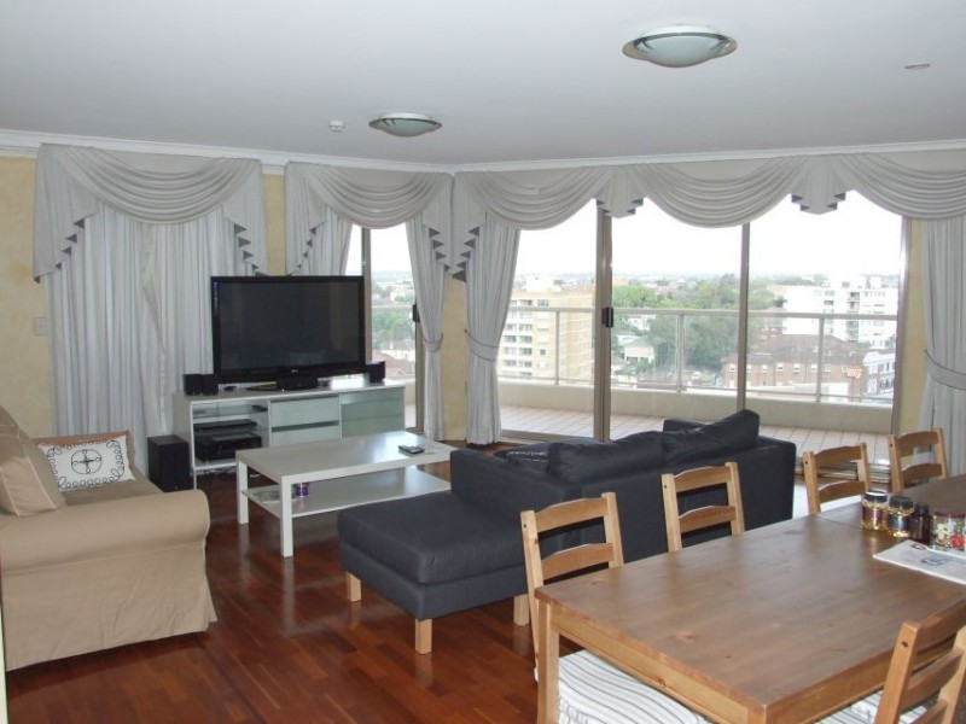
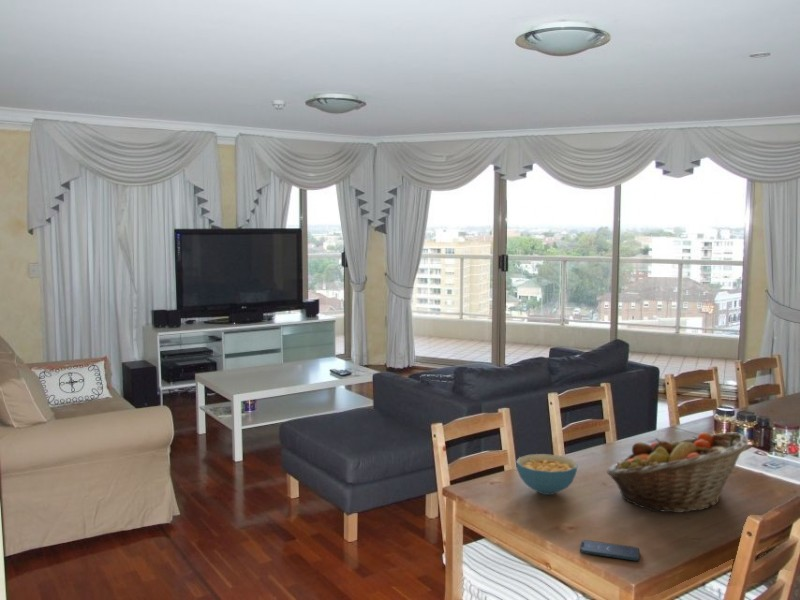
+ fruit basket (677, 465)
+ smartphone (609, 549)
+ cereal bowl (546, 477)
